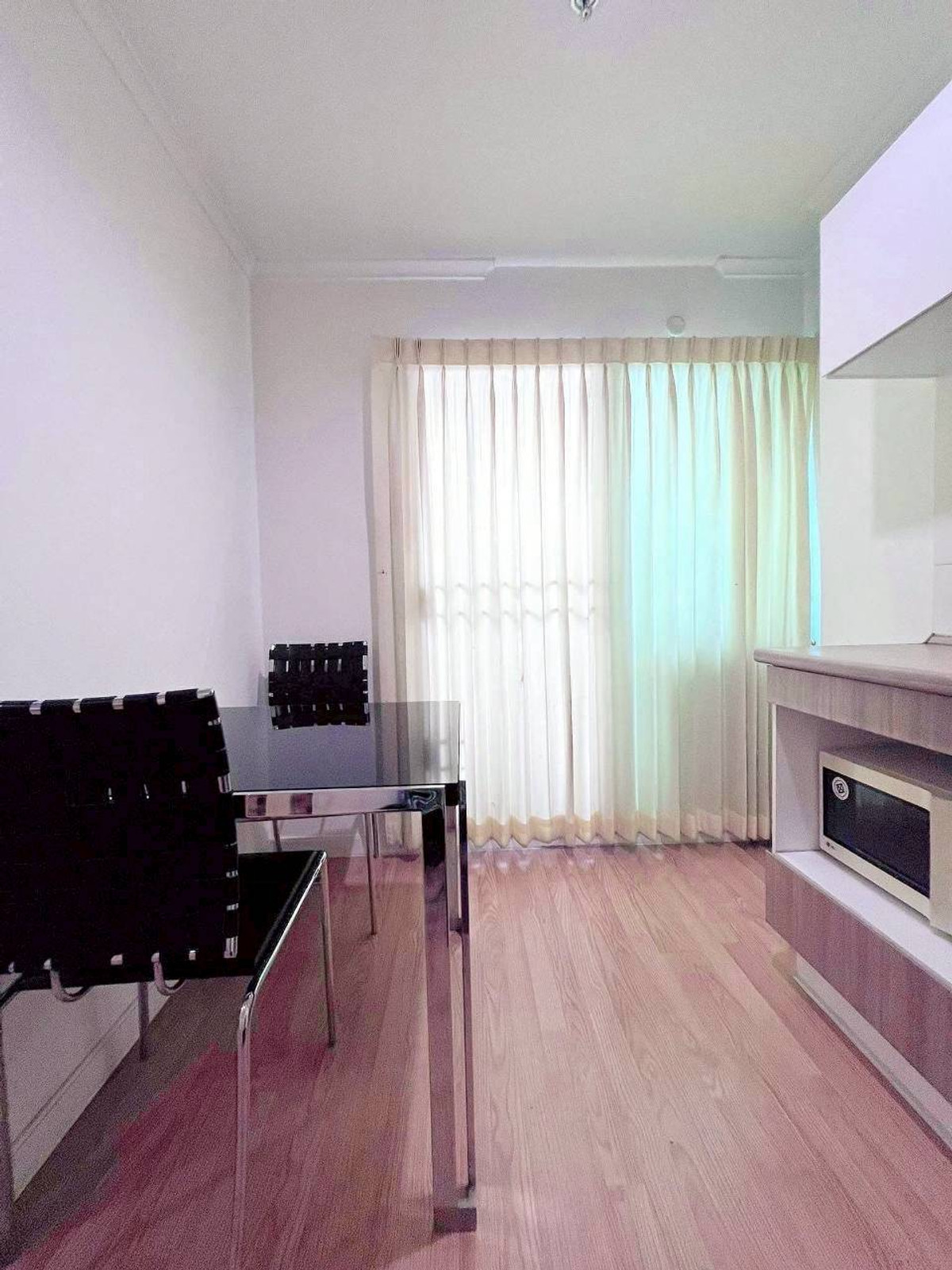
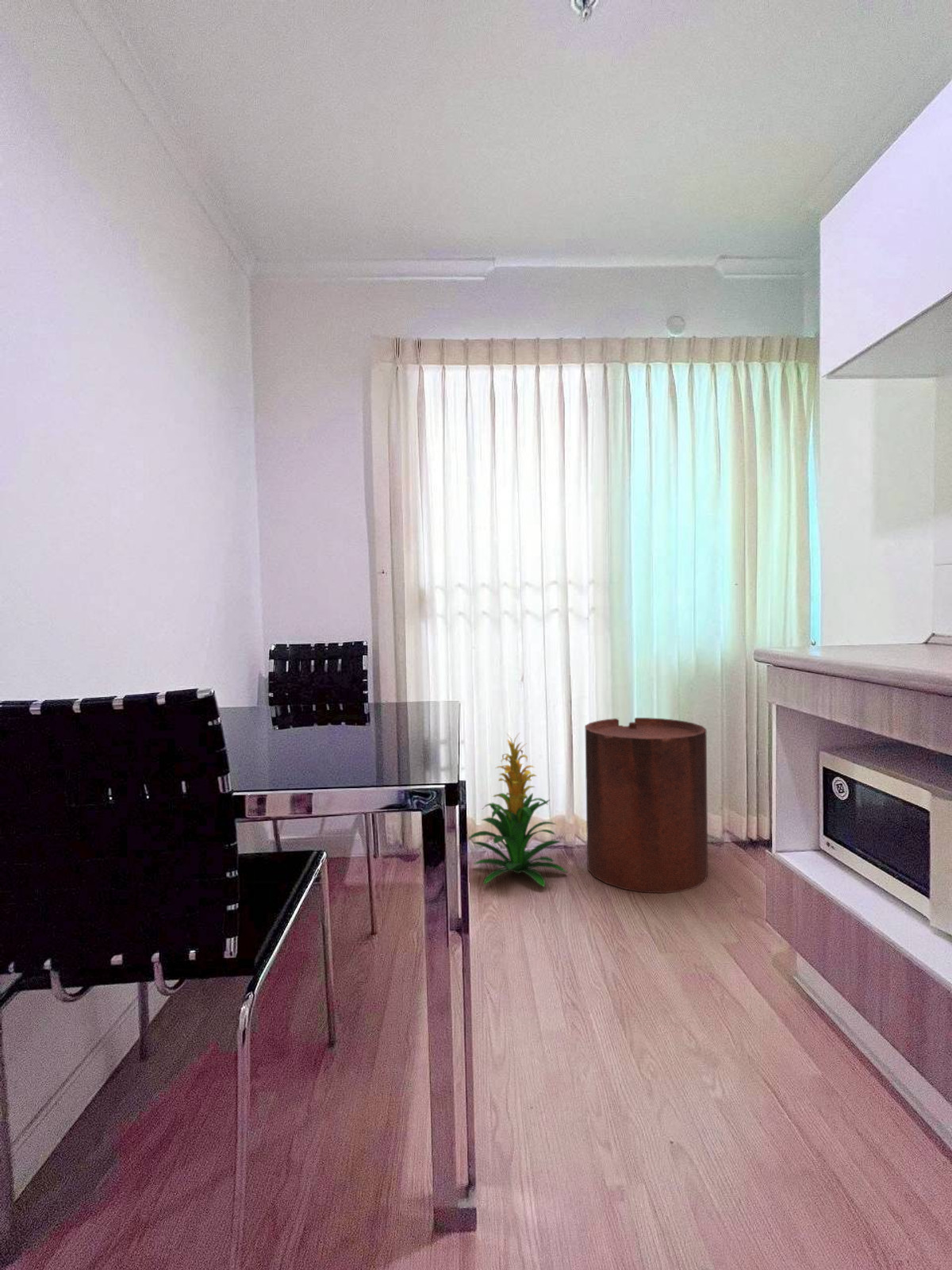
+ trash can (644, 797)
+ indoor plant (516, 802)
